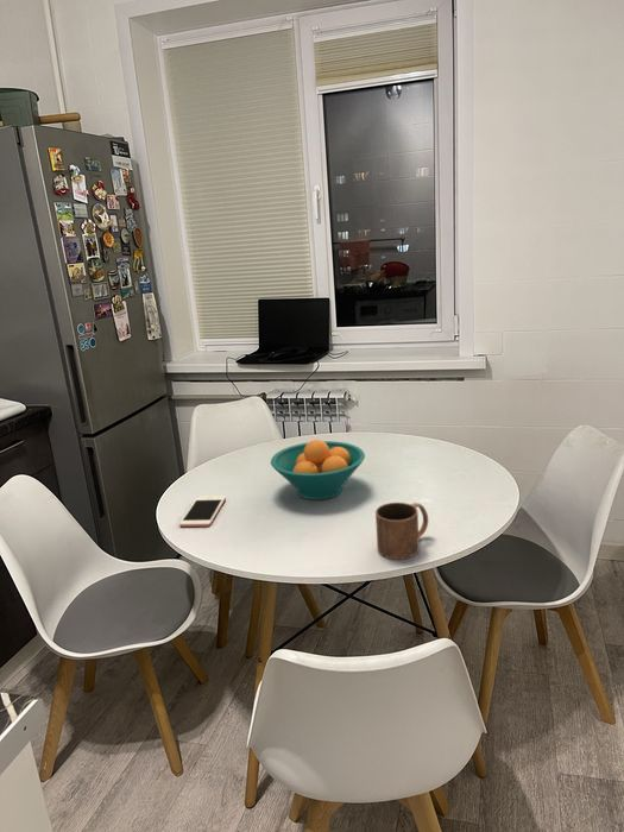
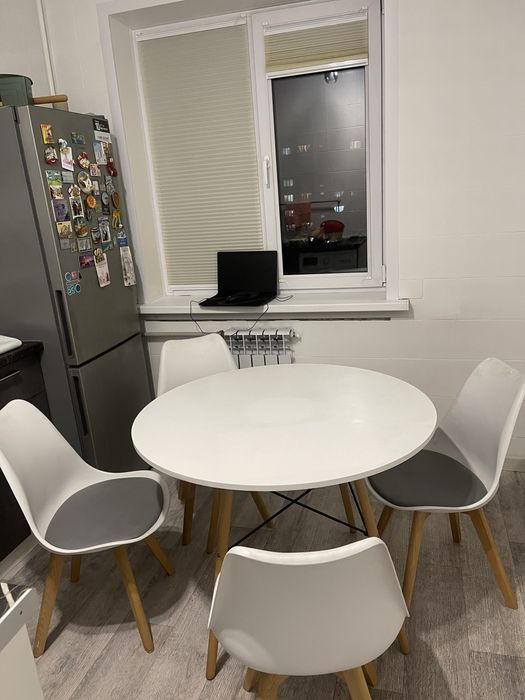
- mug (404, 527)
- fruit bowl (317, 466)
- cell phone (203, 510)
